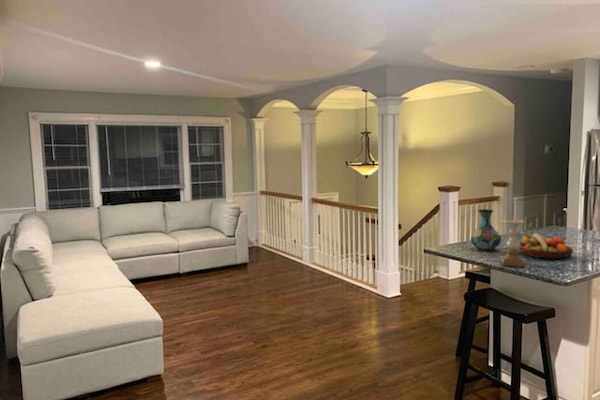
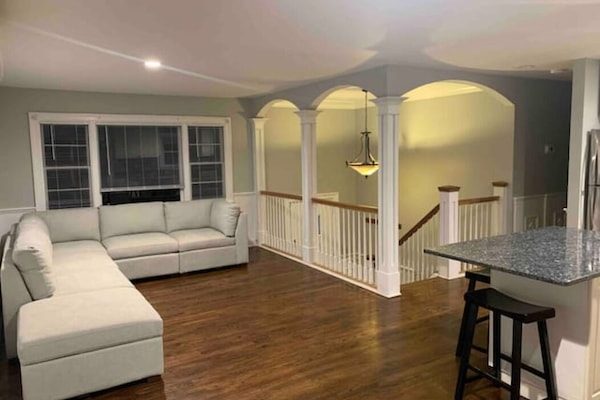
- fruit bowl (544, 244)
- candle holder (513, 242)
- vase (485, 229)
